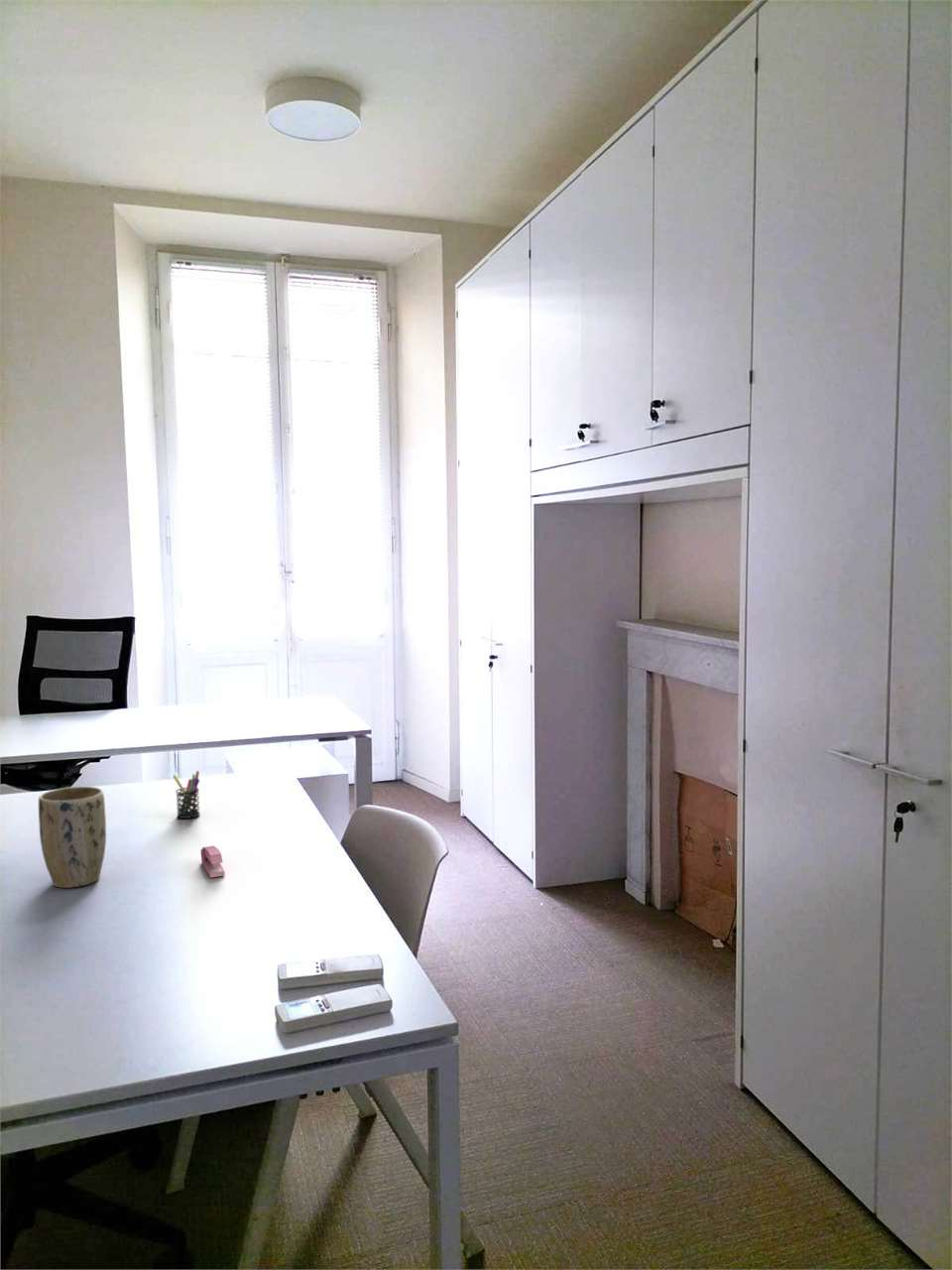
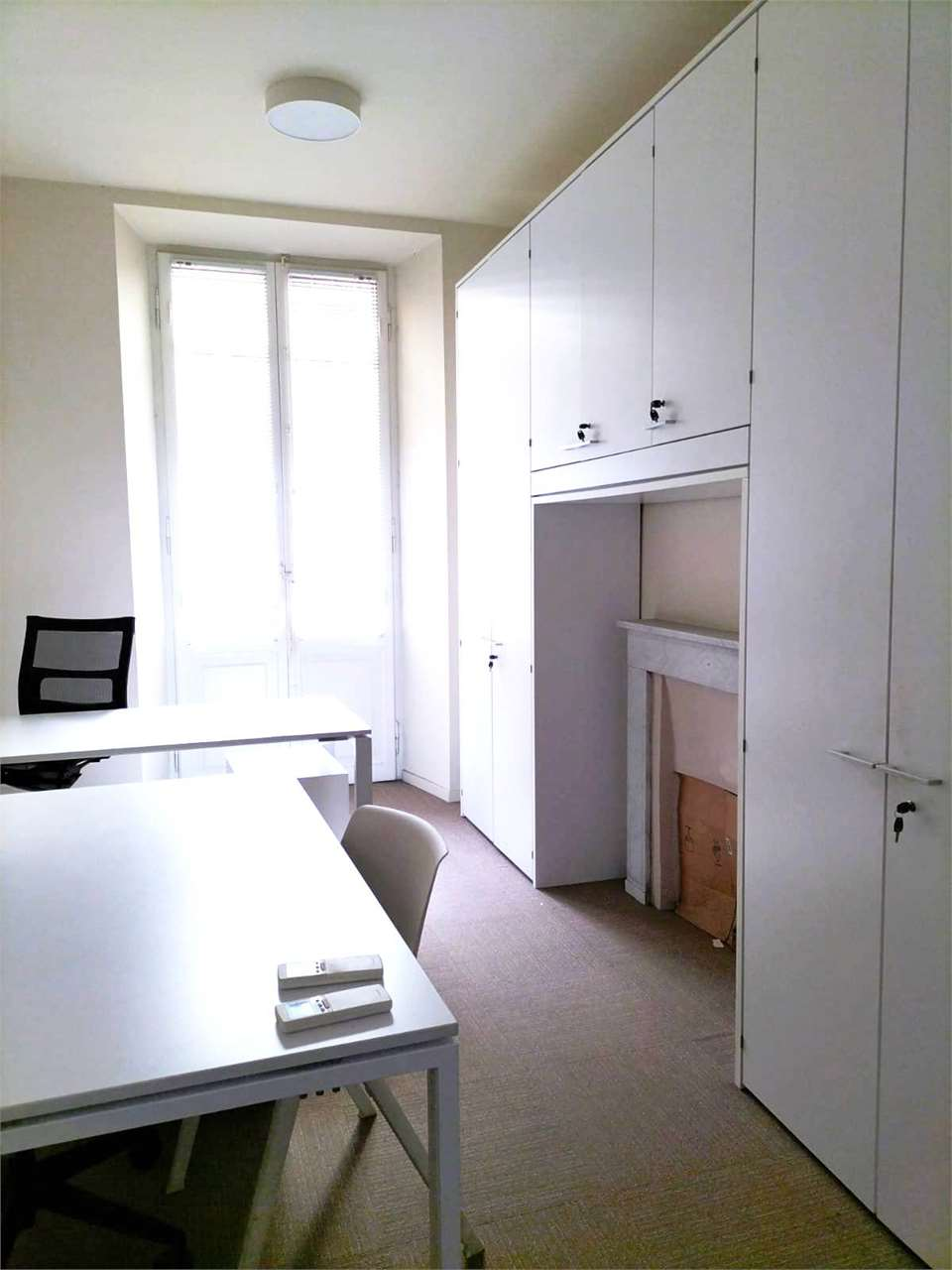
- stapler (212, 857)
- plant pot (73, 836)
- pen holder (189, 792)
